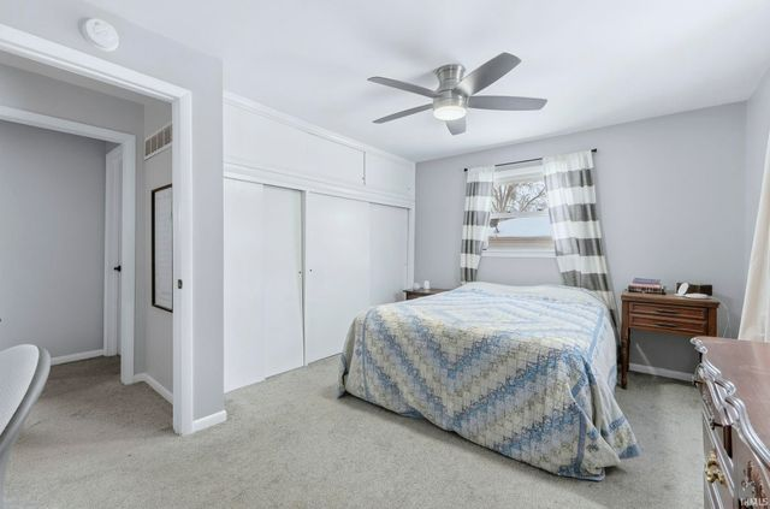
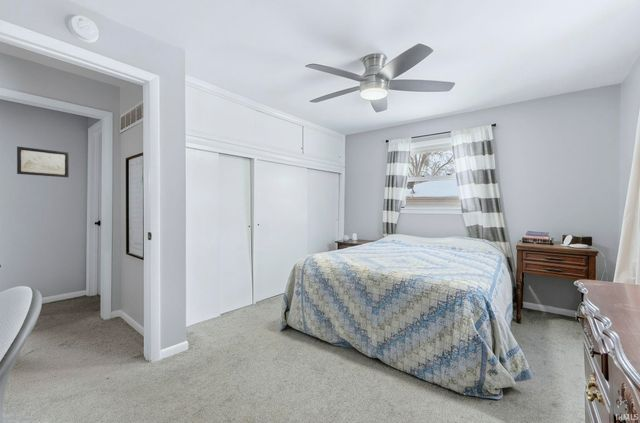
+ wall art (44, 162)
